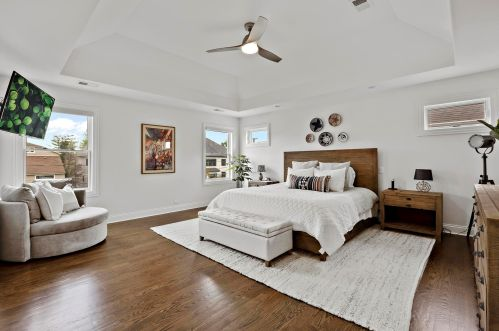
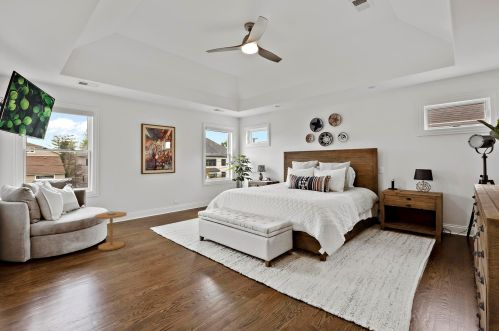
+ side table (111, 229)
